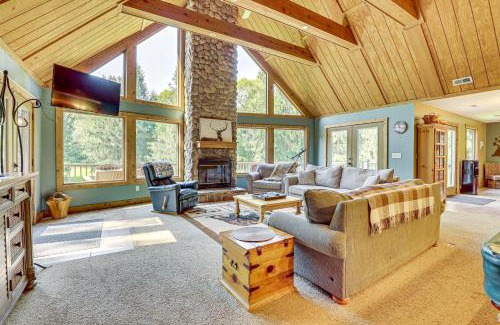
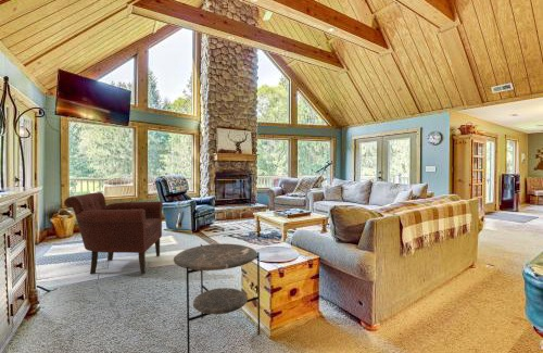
+ leather (116, 229)
+ side table (216, 294)
